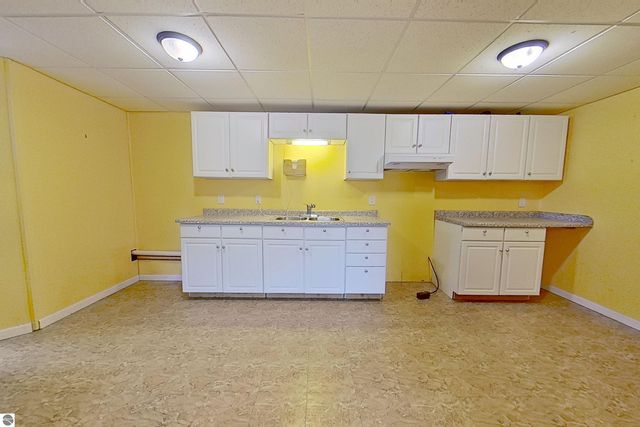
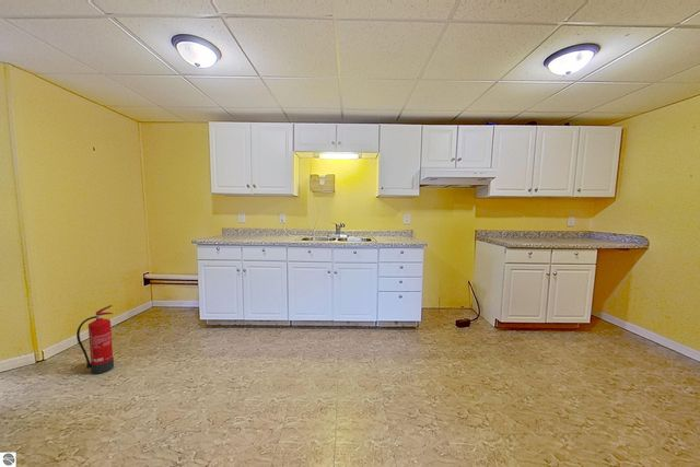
+ fire extinguisher (96, 339)
